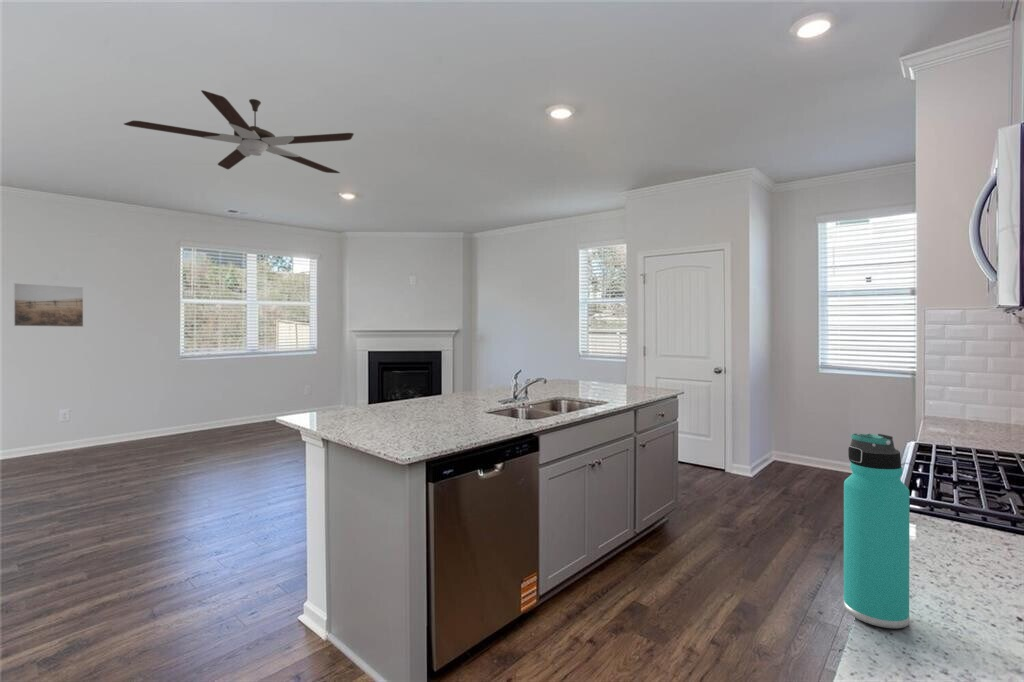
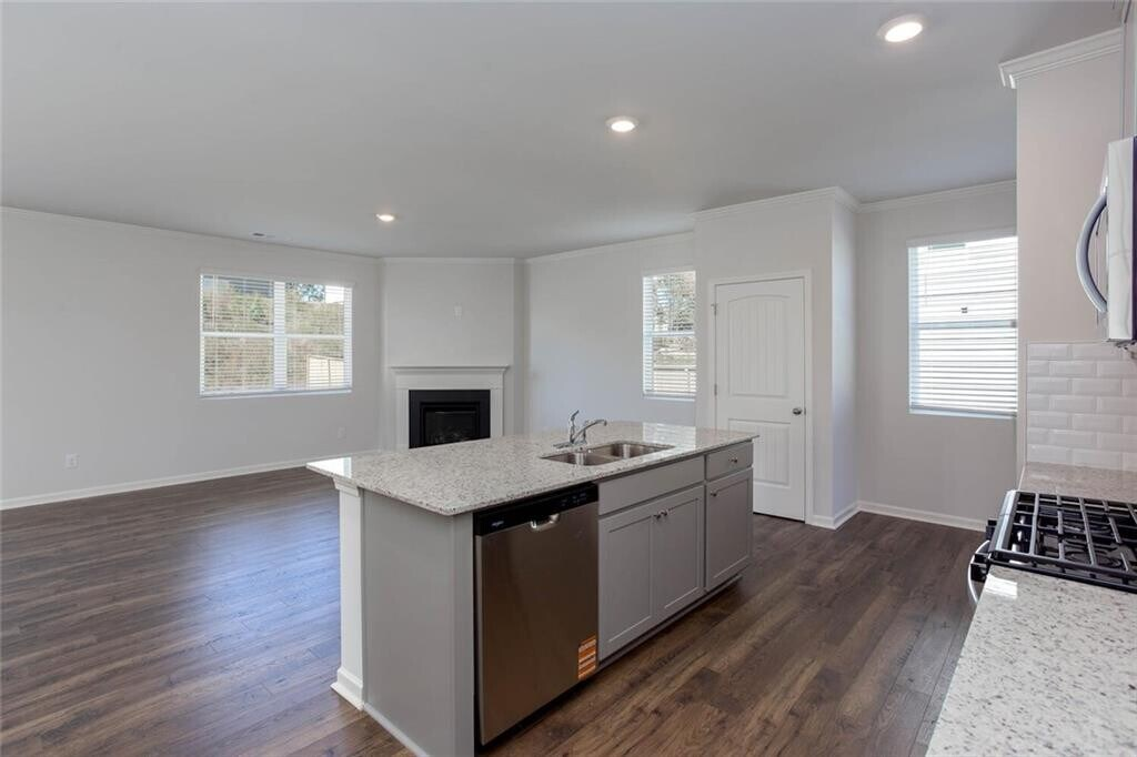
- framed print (49, 305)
- thermos bottle (875, 524)
- ceiling fan (245, 126)
